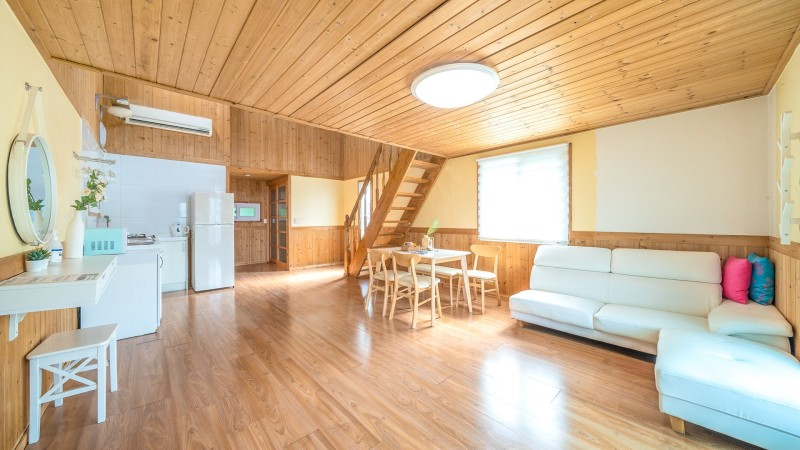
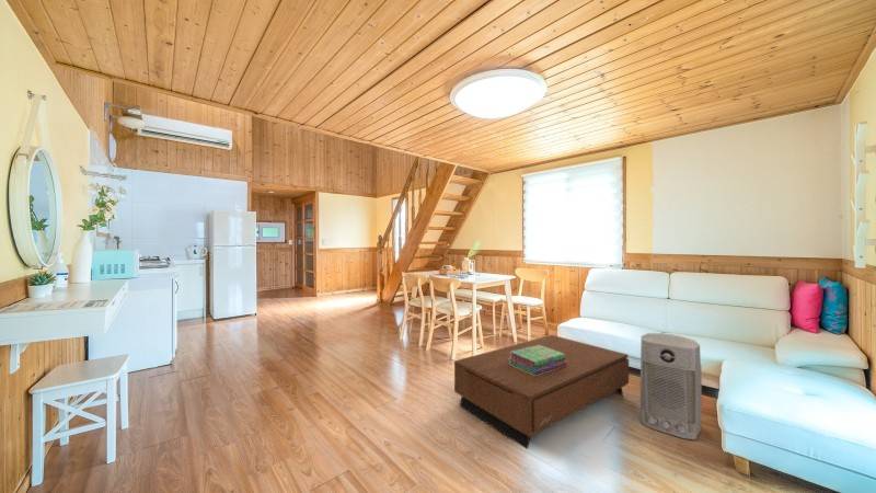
+ stack of books (537, 358)
+ coffee table (544, 379)
+ air purifier (669, 380)
